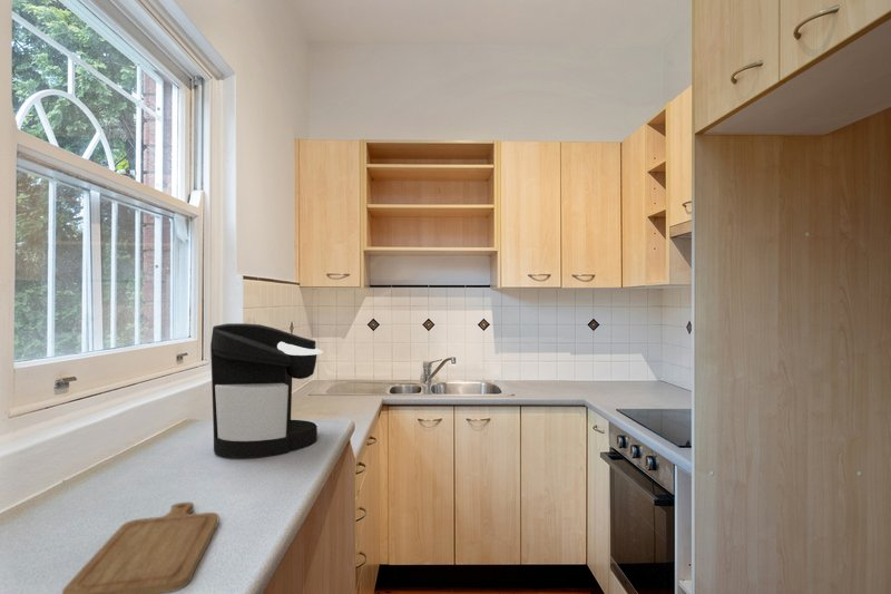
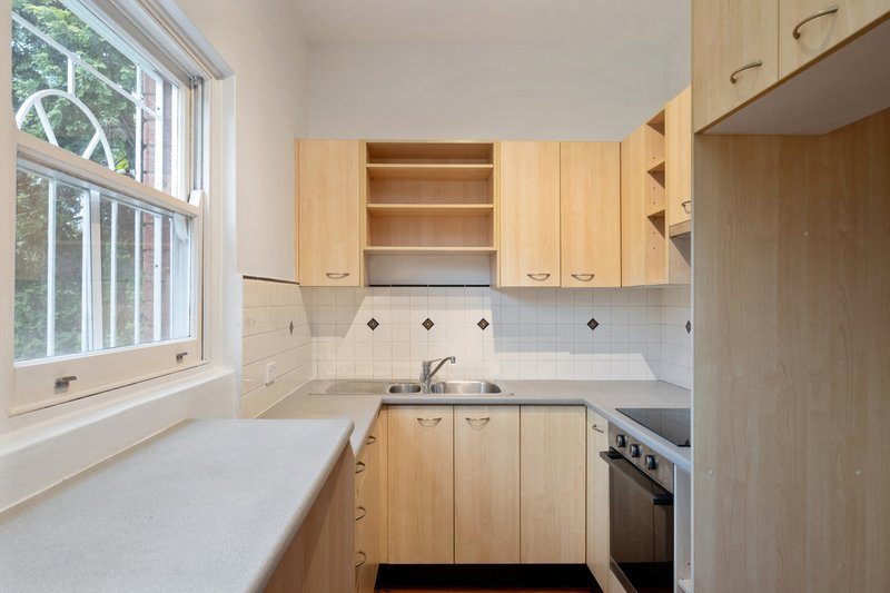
- chopping board (158, 542)
- coffee maker (268, 383)
